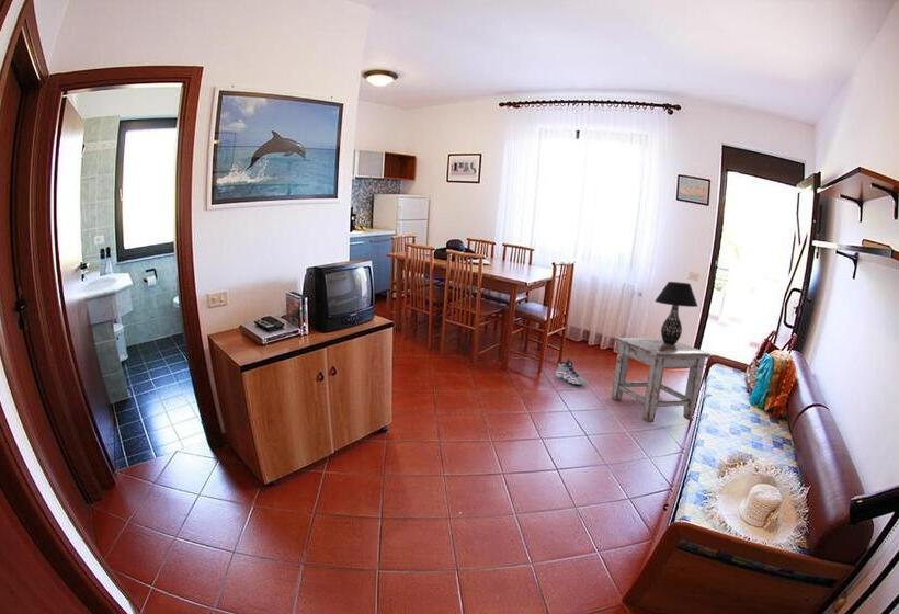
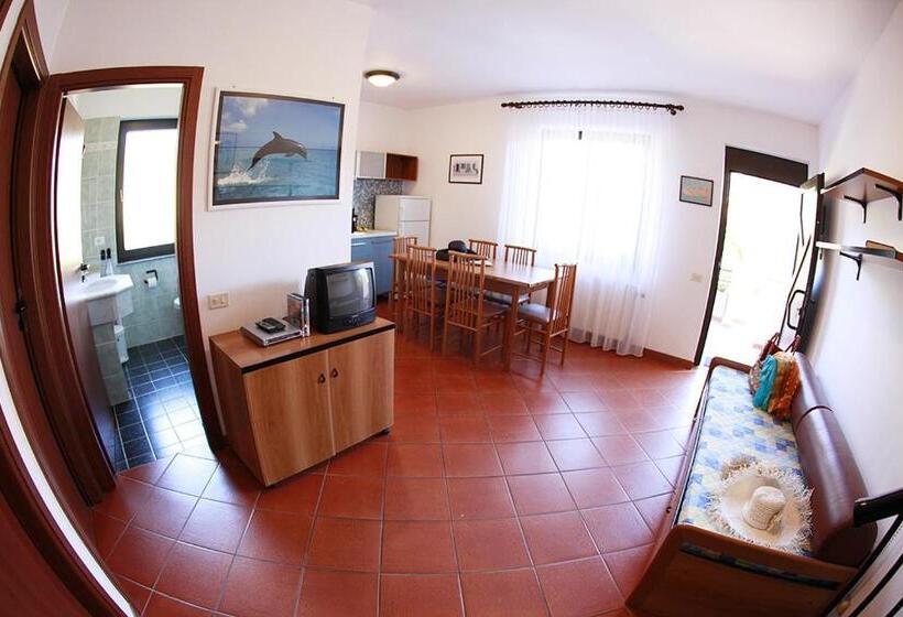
- table lamp (673, 312)
- sneaker (570, 369)
- stool (656, 377)
